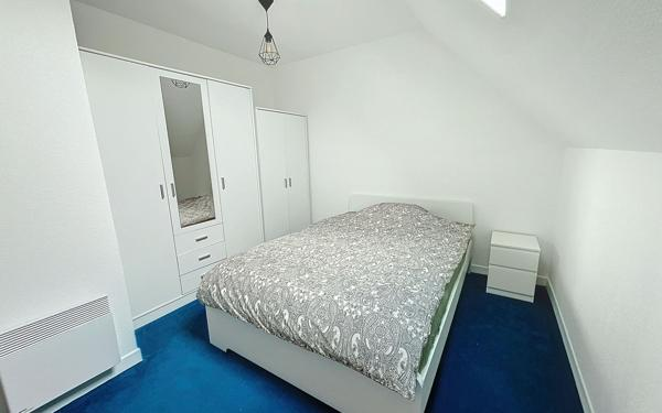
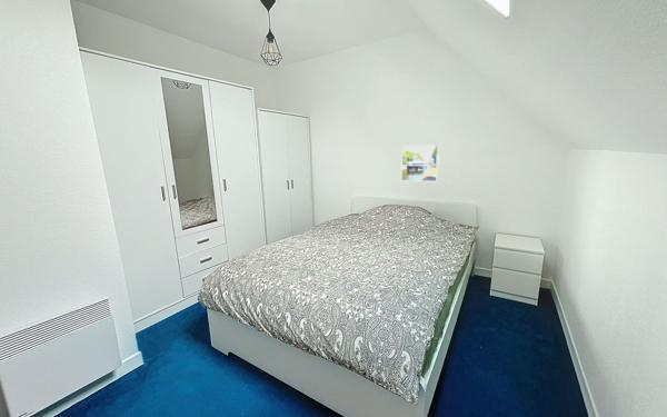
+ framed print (419, 163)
